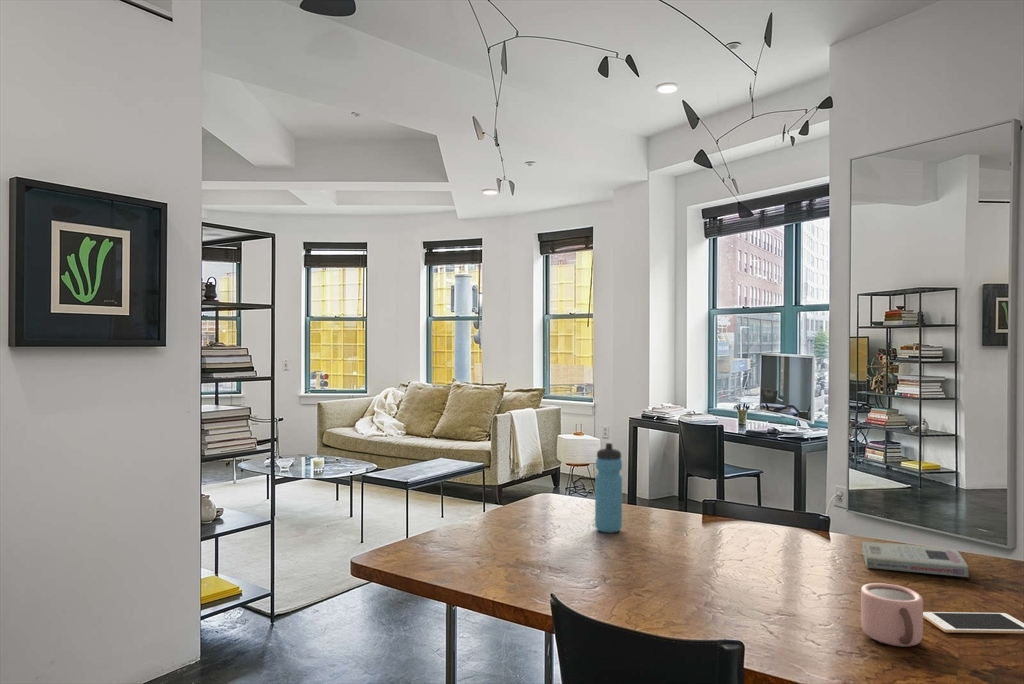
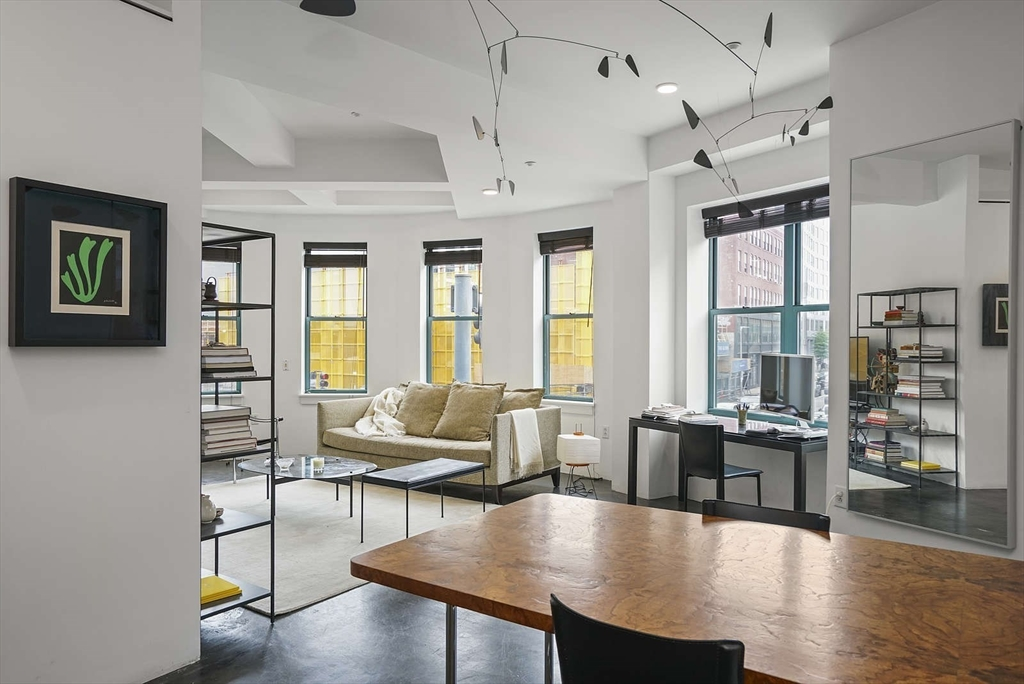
- mug (894, 617)
- water bottle (608, 486)
- cell phone (976, 622)
- book (912, 558)
